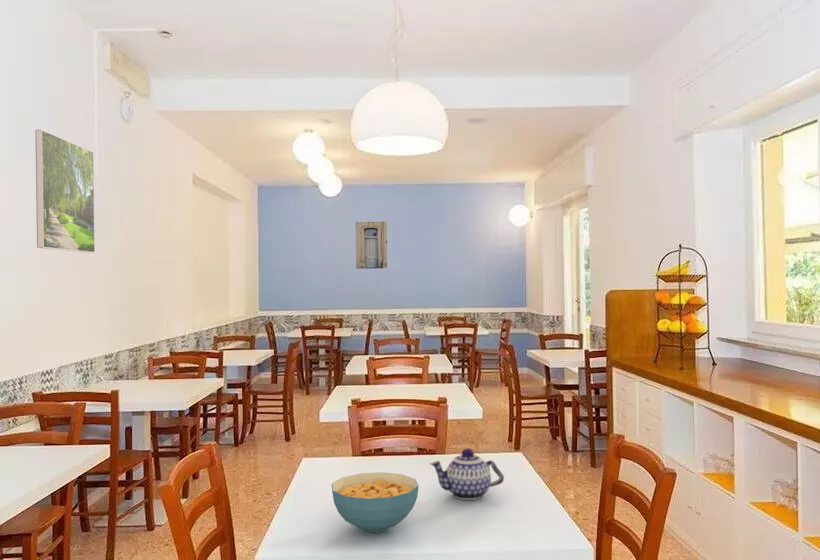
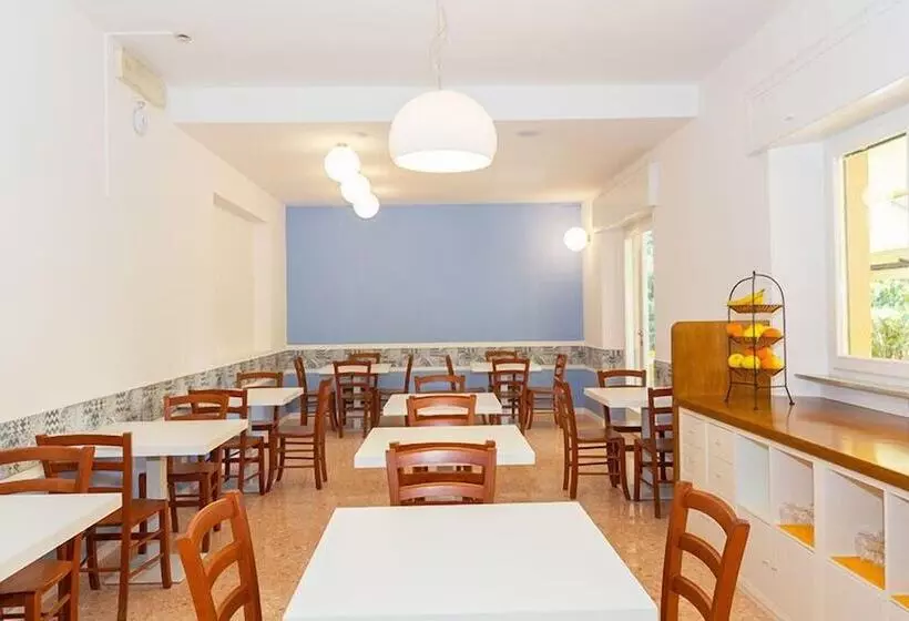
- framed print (67, 196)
- cereal bowl (375, 506)
- teapot (467, 472)
- wall art (371, 245)
